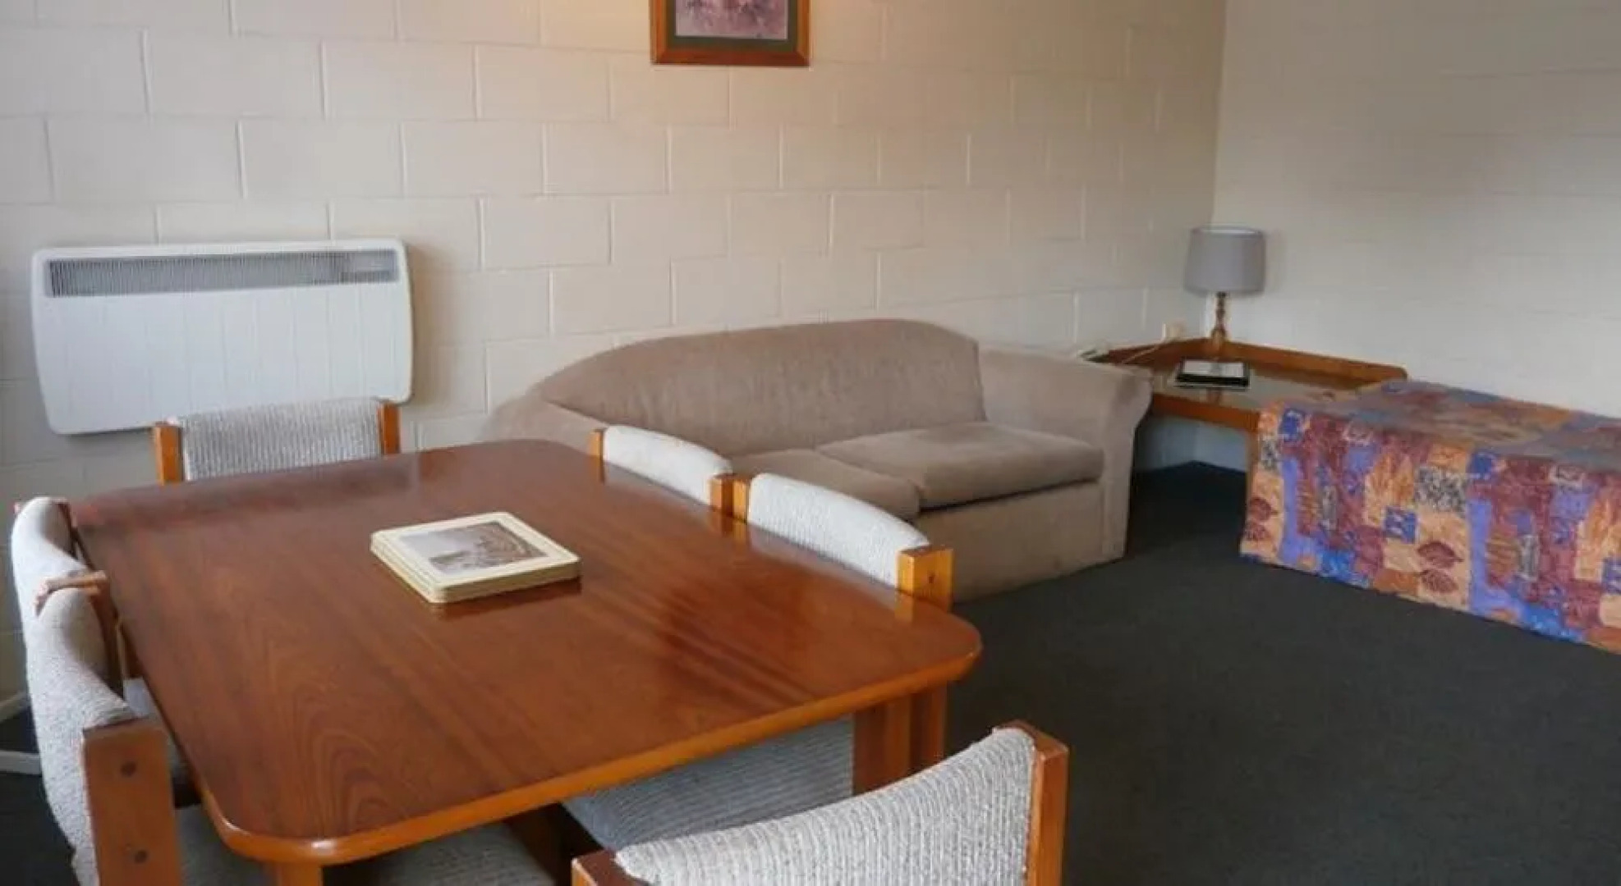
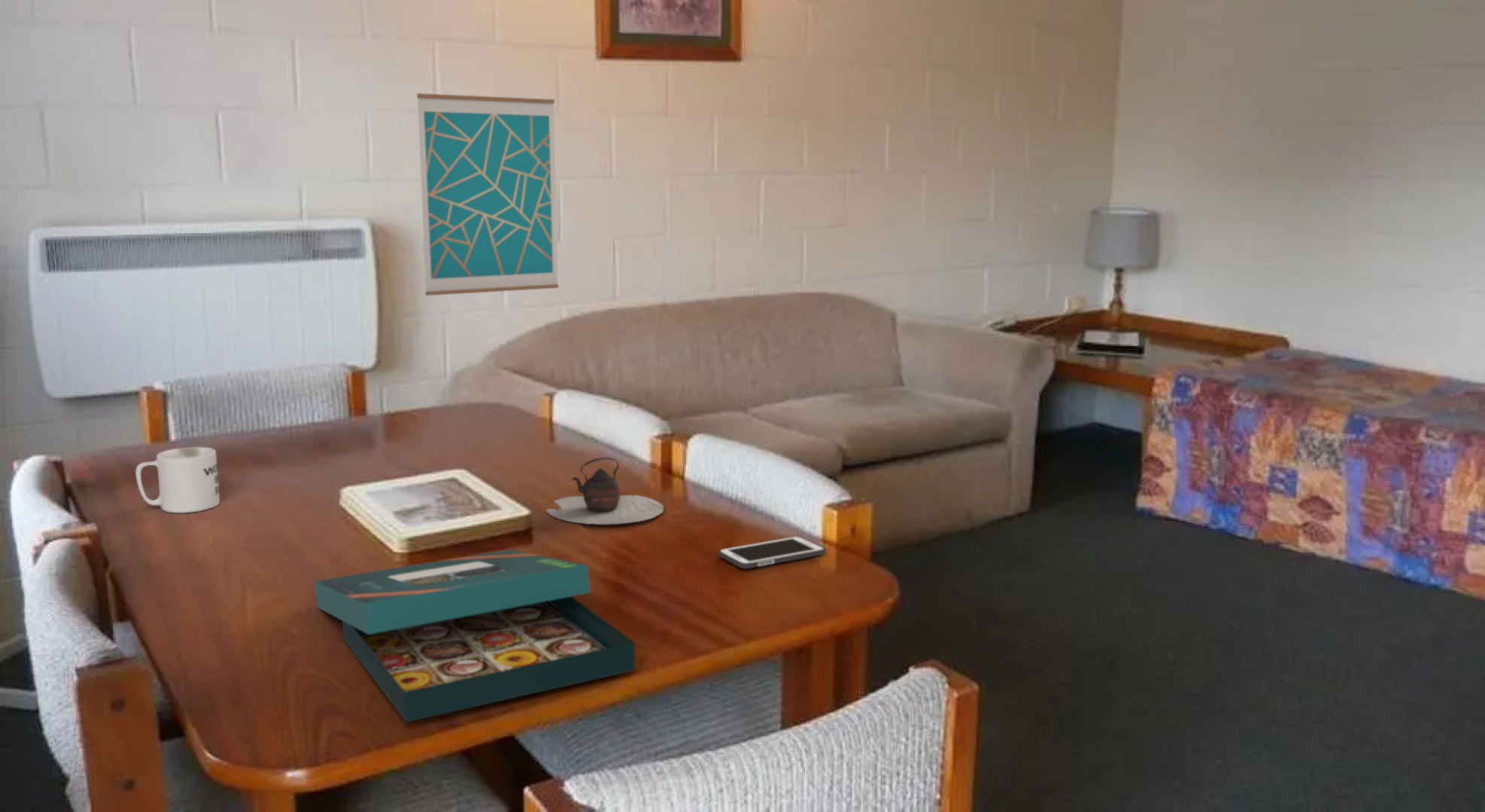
+ teapot (604, 482)
+ wall art (490, 195)
+ cell phone (772, 552)
+ board game (464, 601)
+ mug (178, 480)
